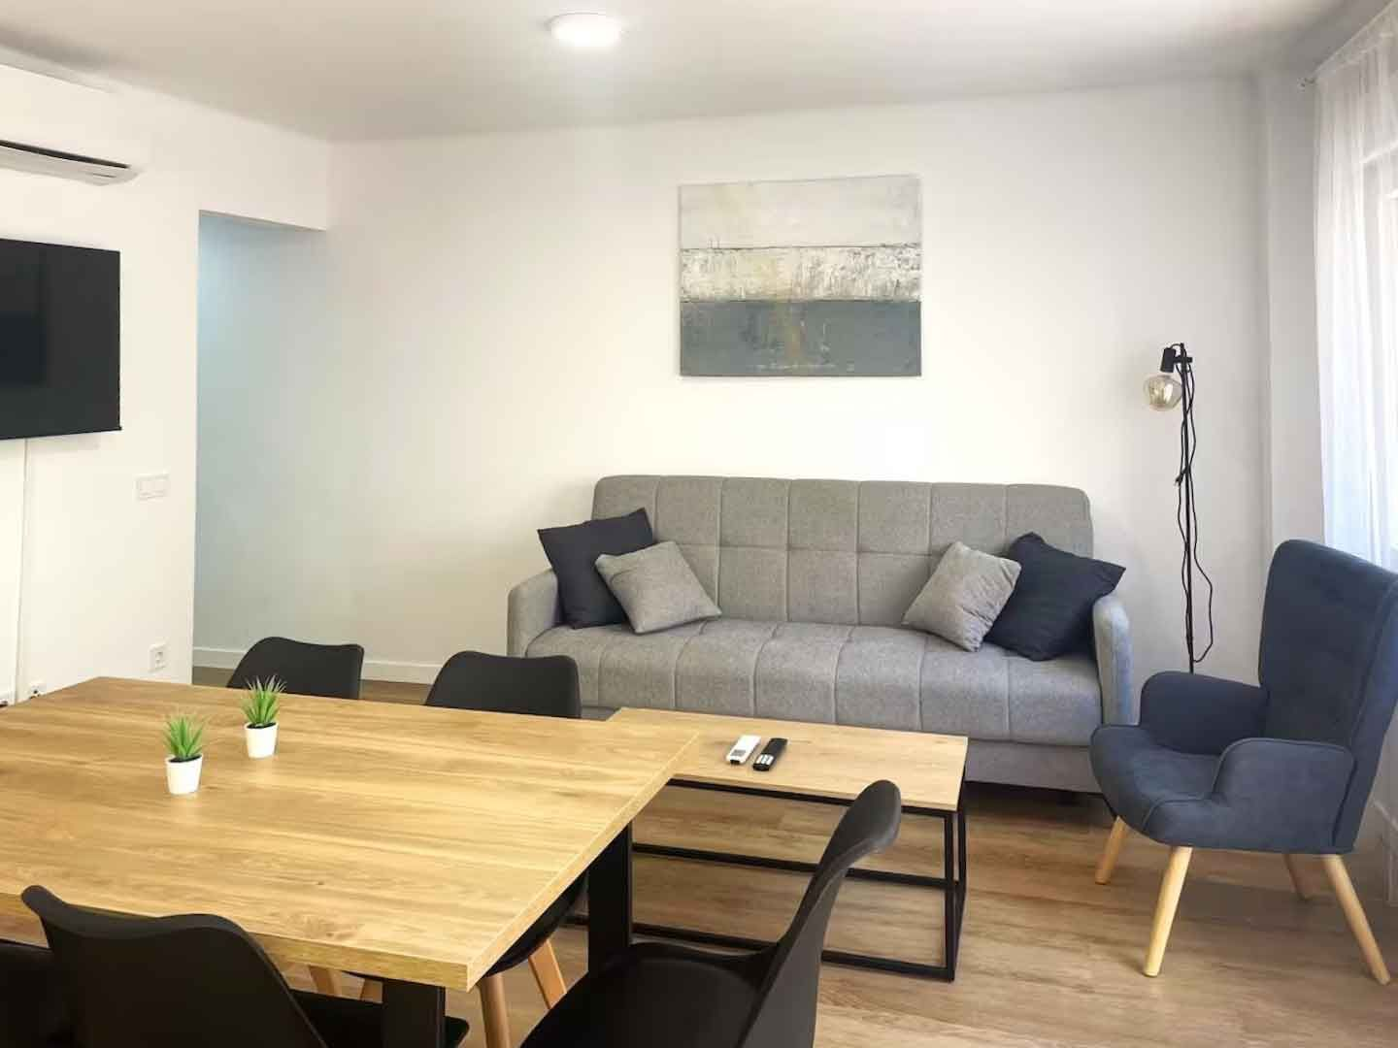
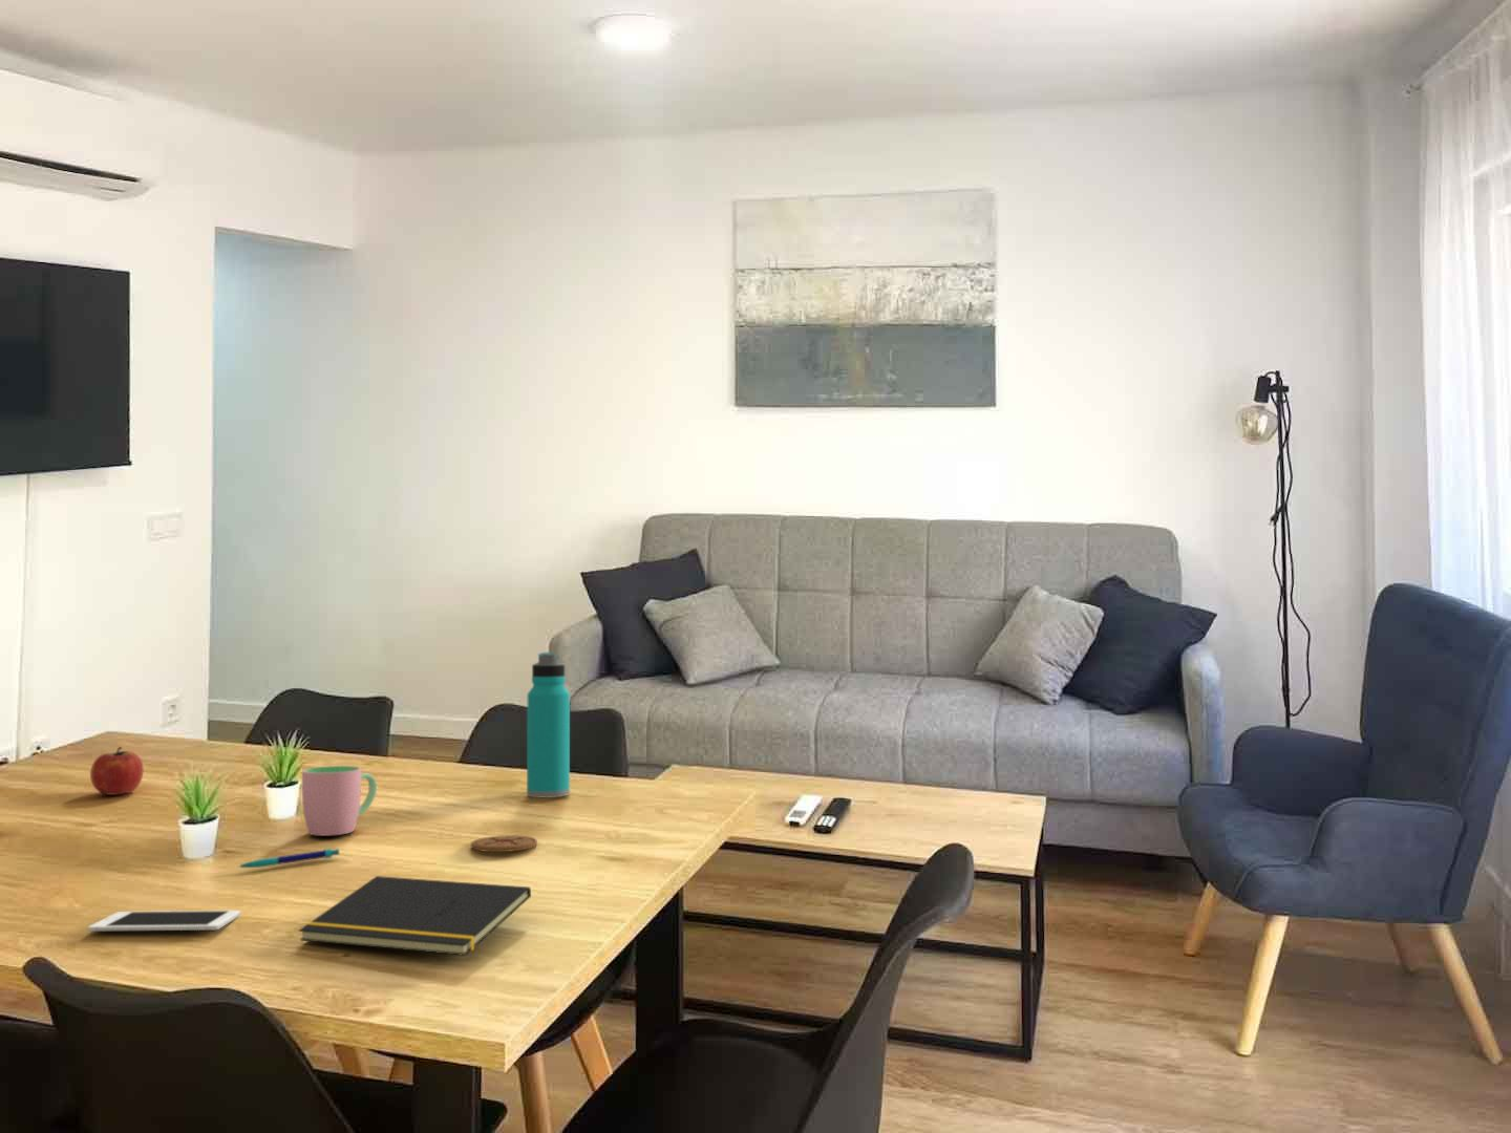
+ fruit (117, 770)
+ pen (289, 858)
+ cup (340, 800)
+ coaster (503, 844)
+ notepad (418, 913)
+ water bottle (547, 722)
+ cell phone (165, 920)
